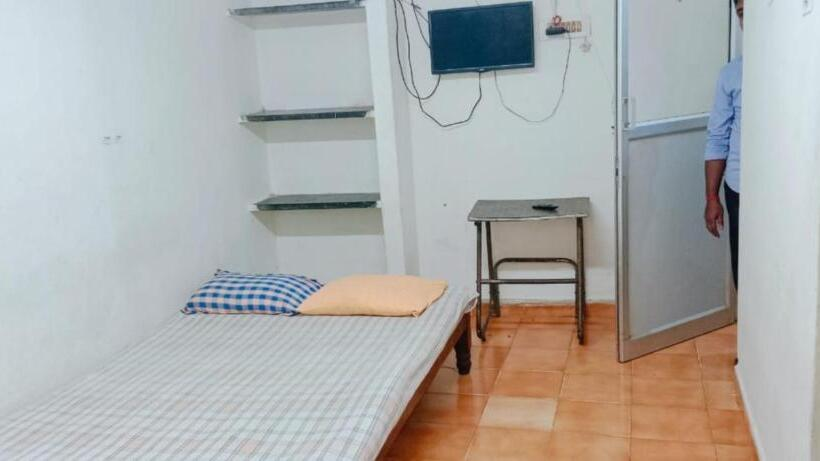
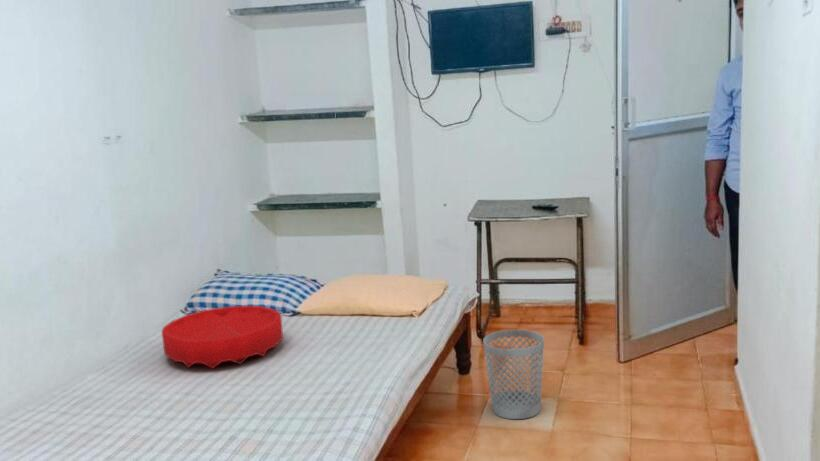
+ wastebasket (514, 374)
+ cushion (224, 336)
